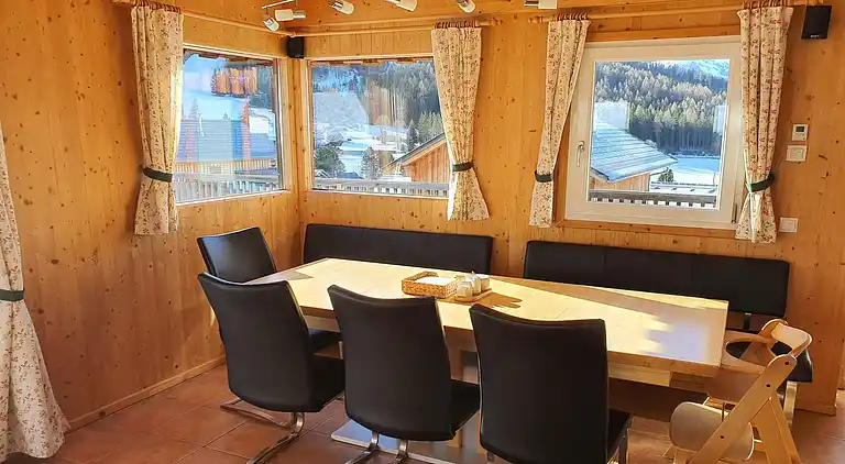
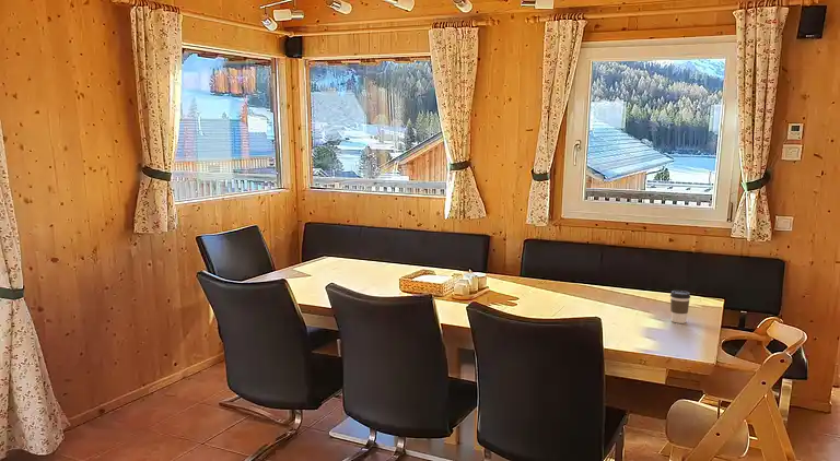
+ coffee cup (679, 306)
